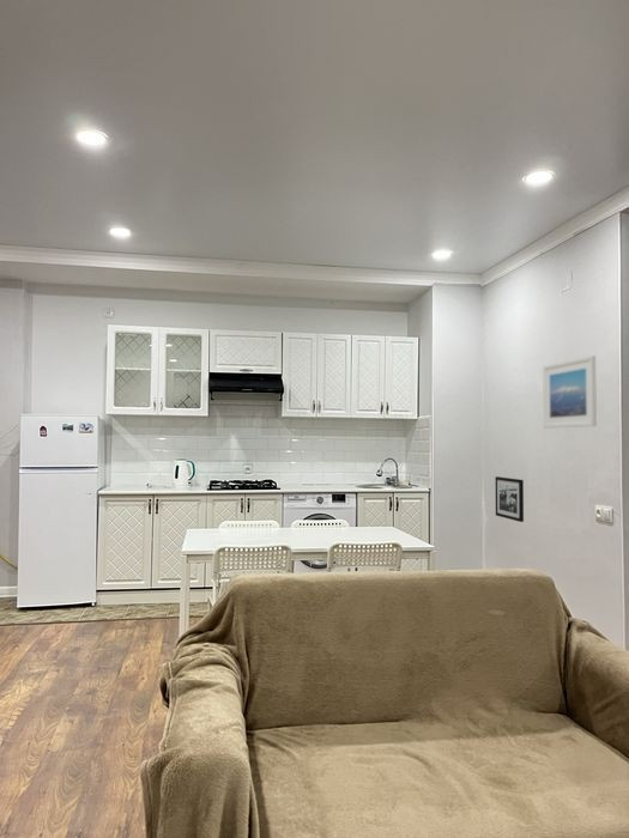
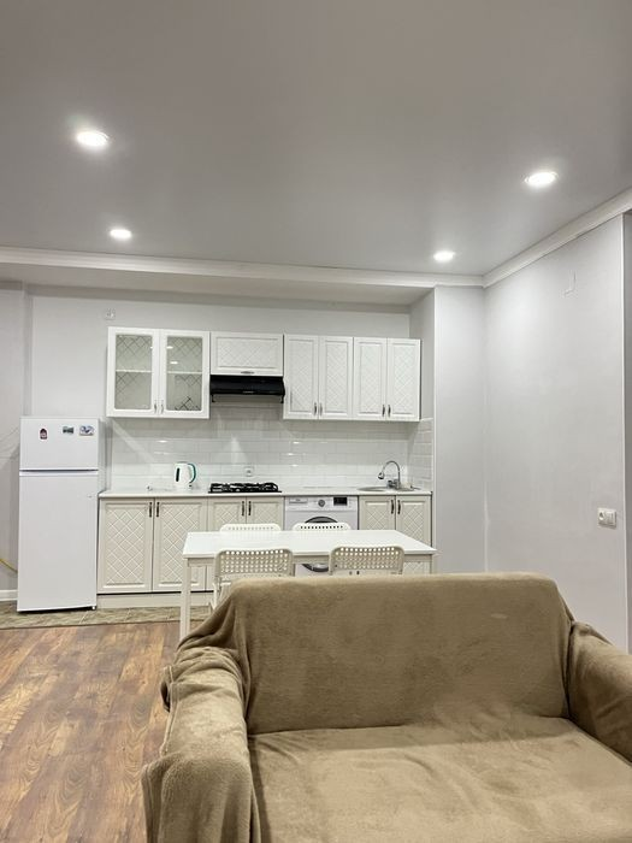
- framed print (568, 394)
- picture frame (508, 498)
